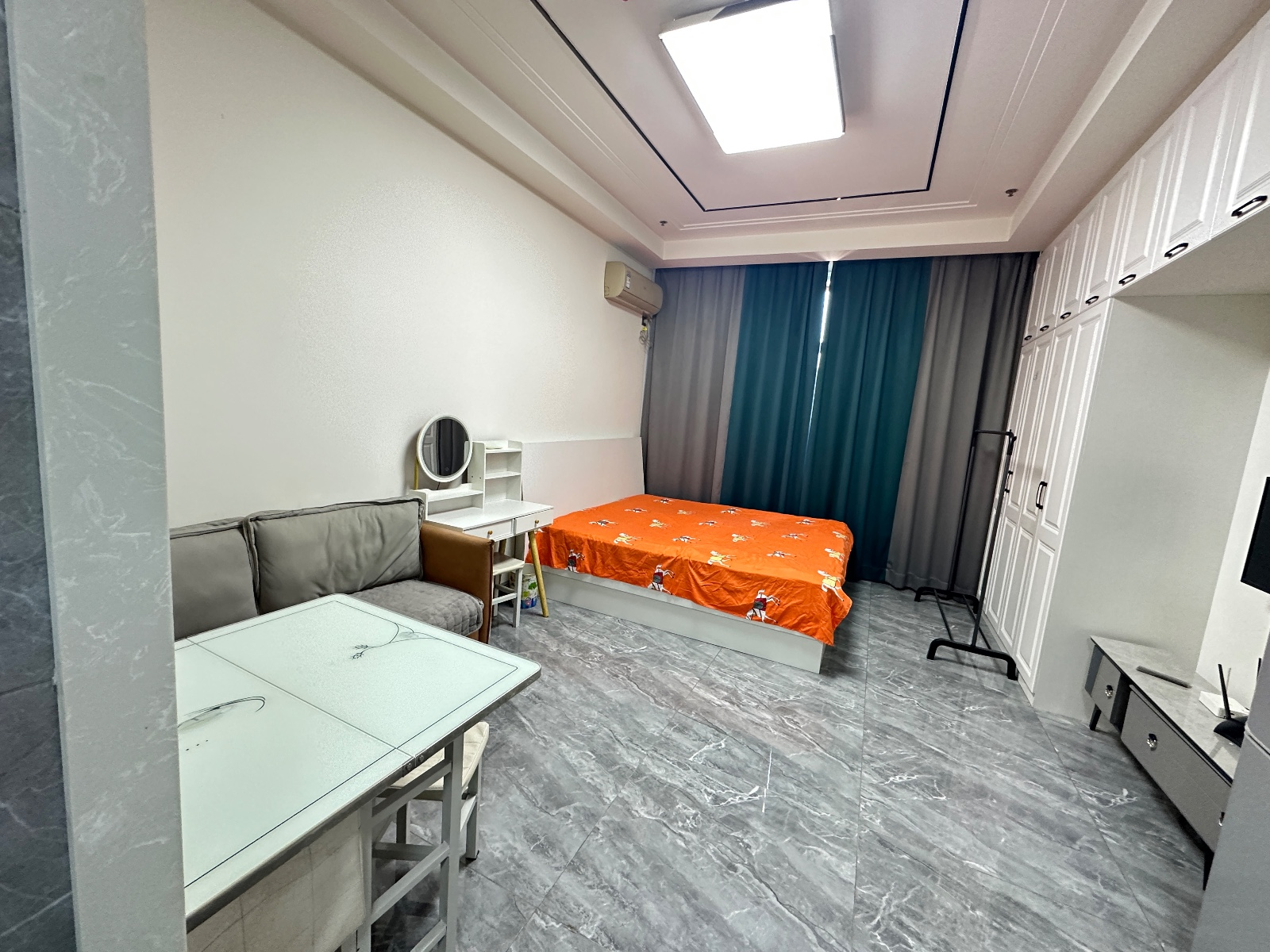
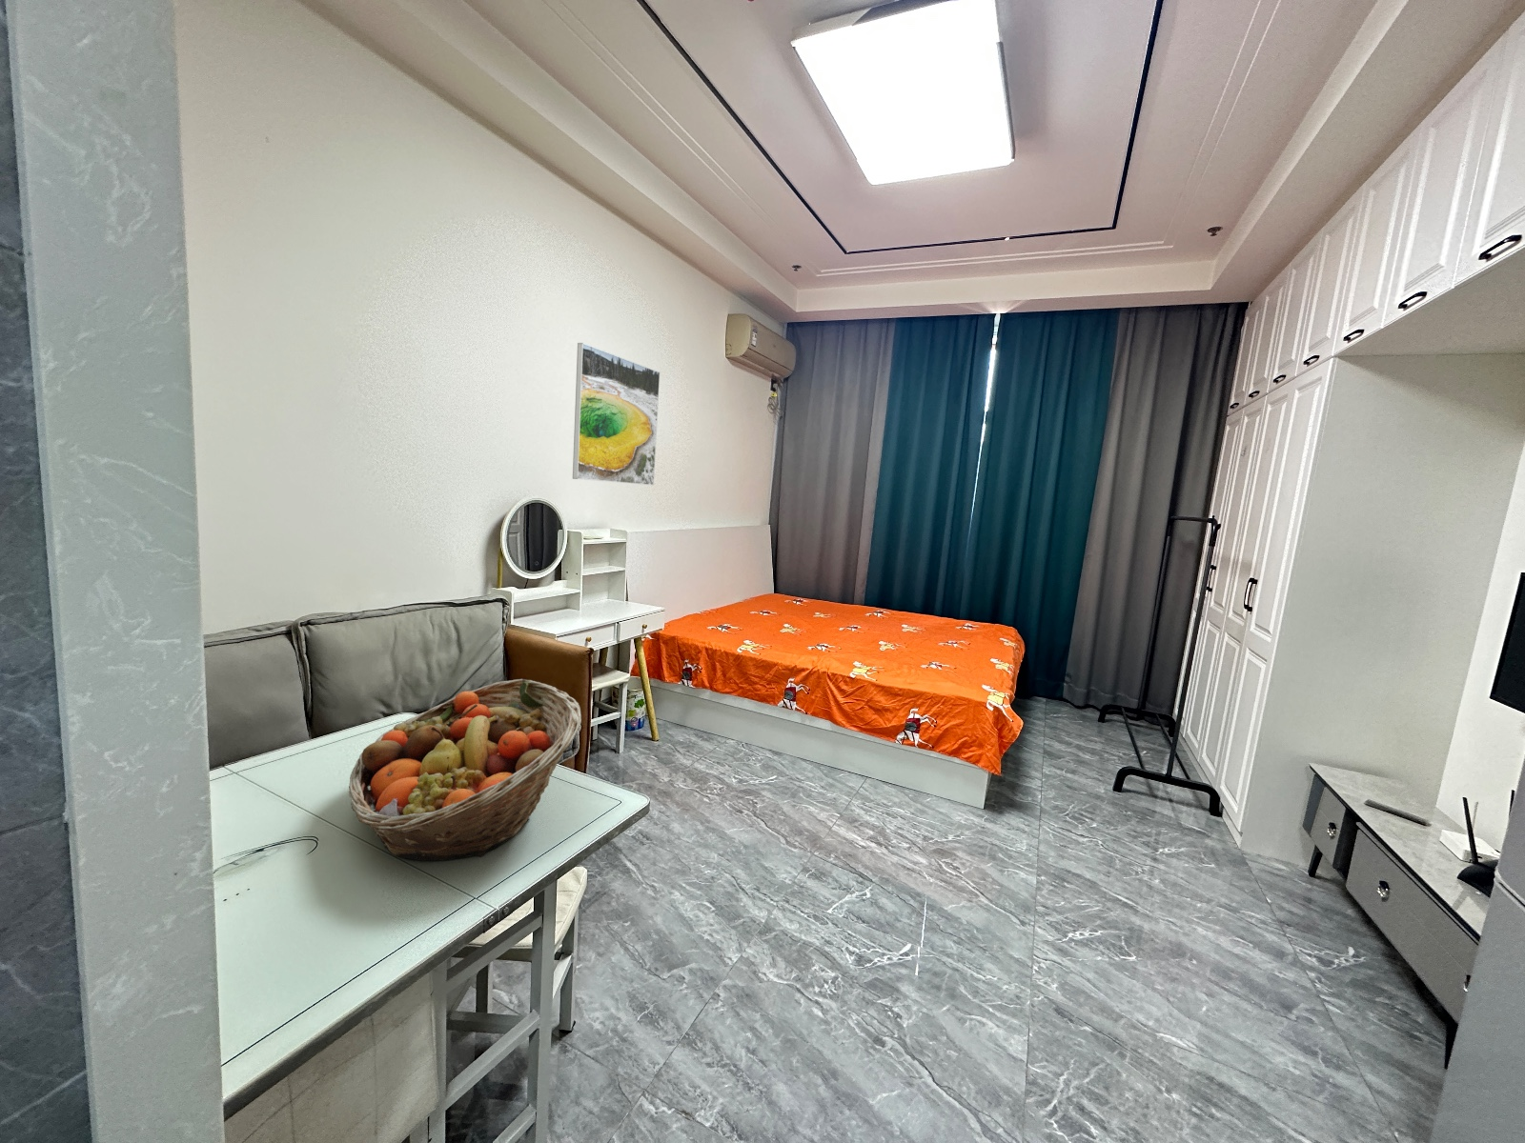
+ fruit basket (470, 758)
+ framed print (620, 421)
